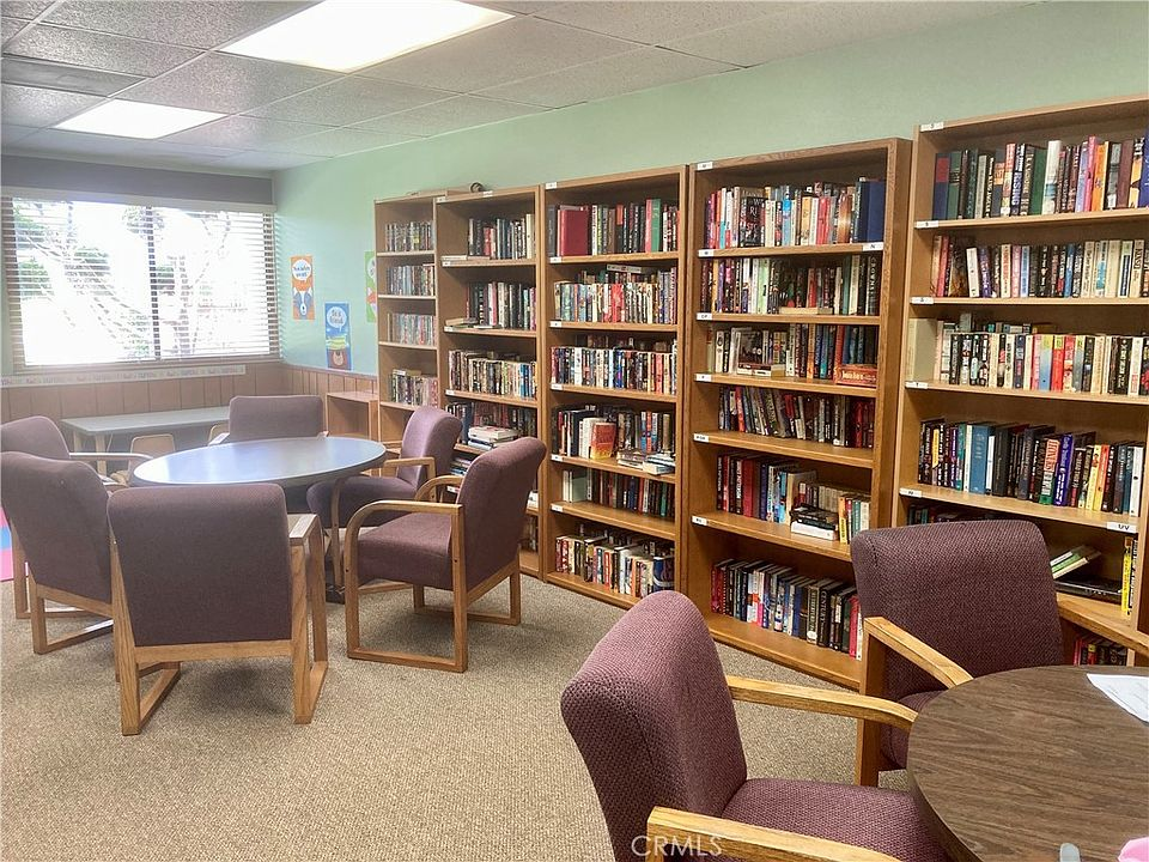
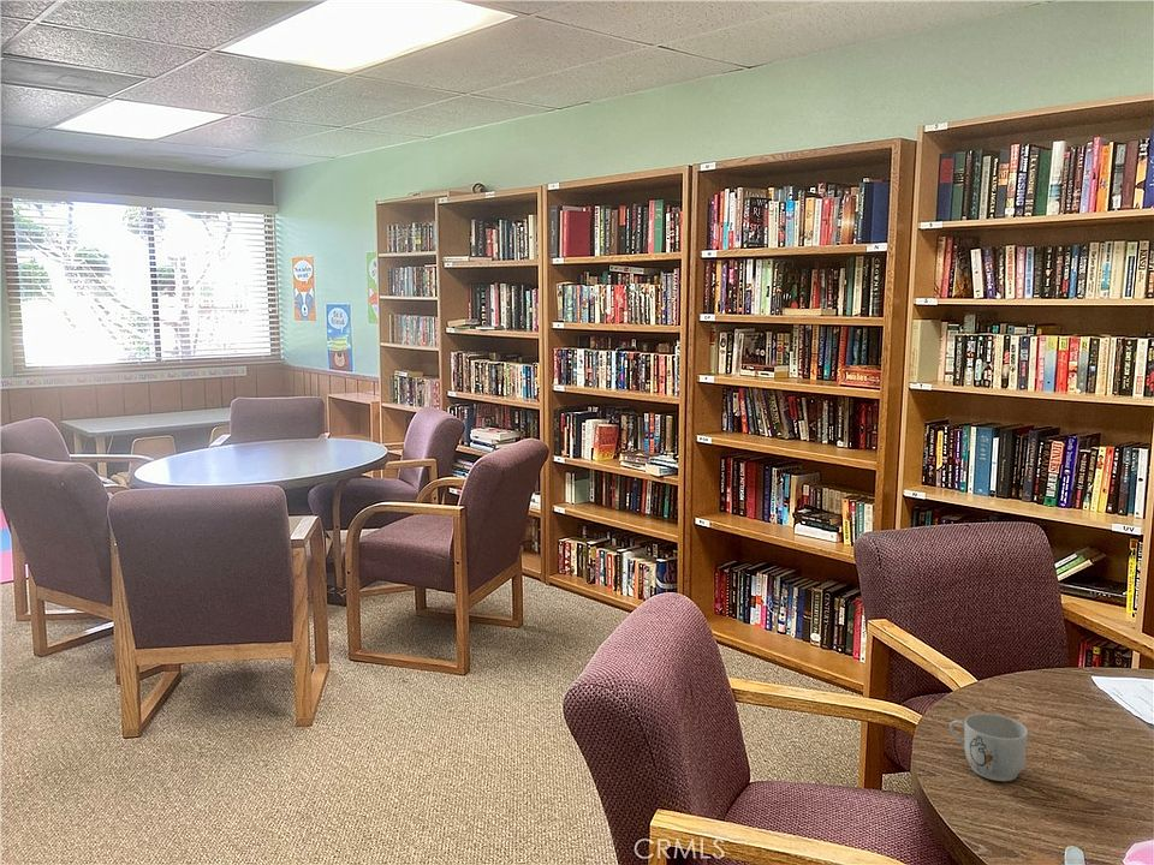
+ mug (986, 745)
